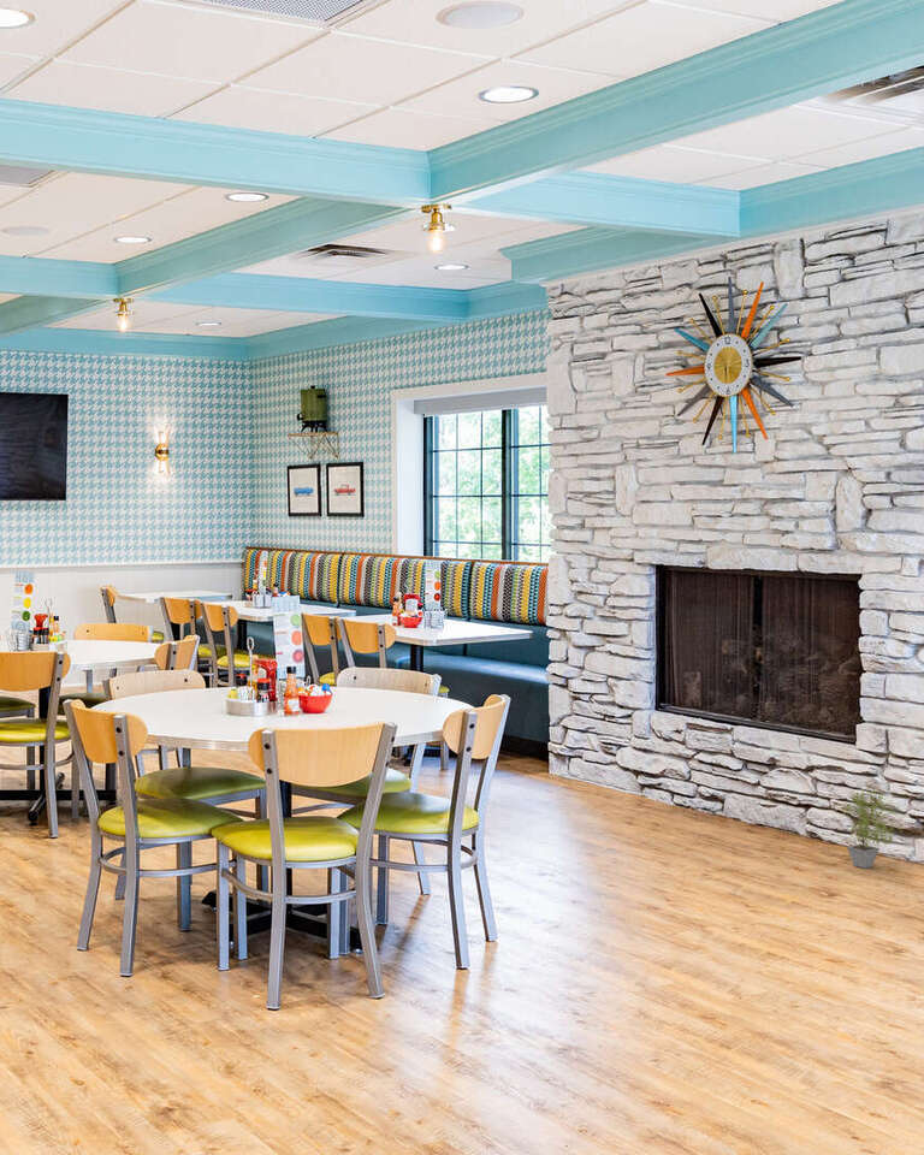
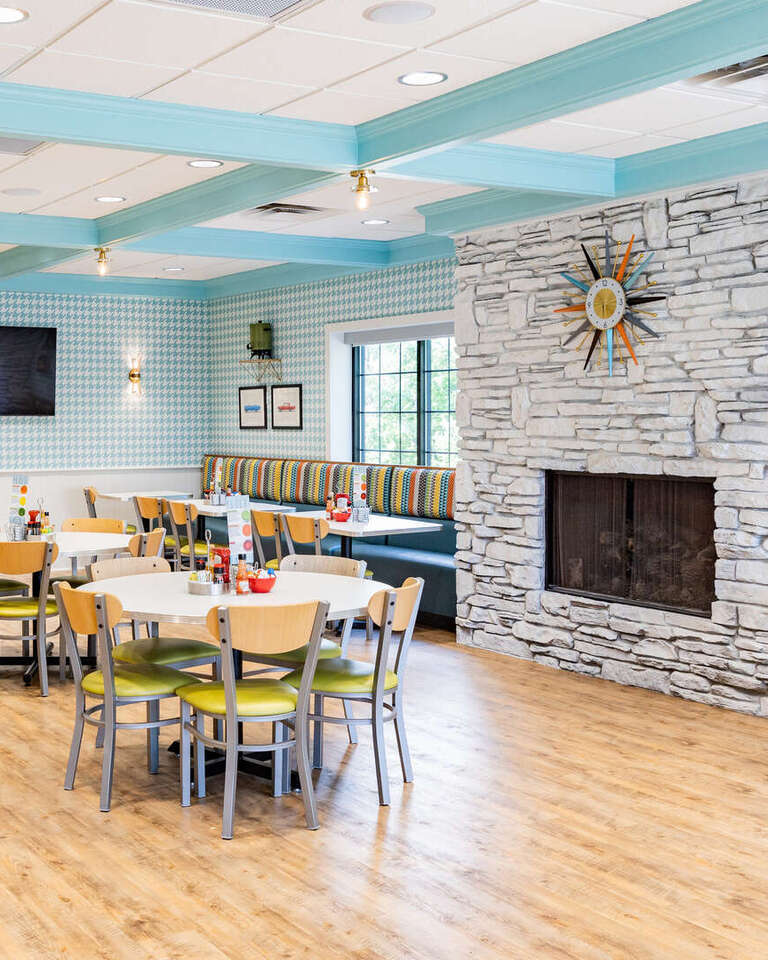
- potted plant (870, 823)
